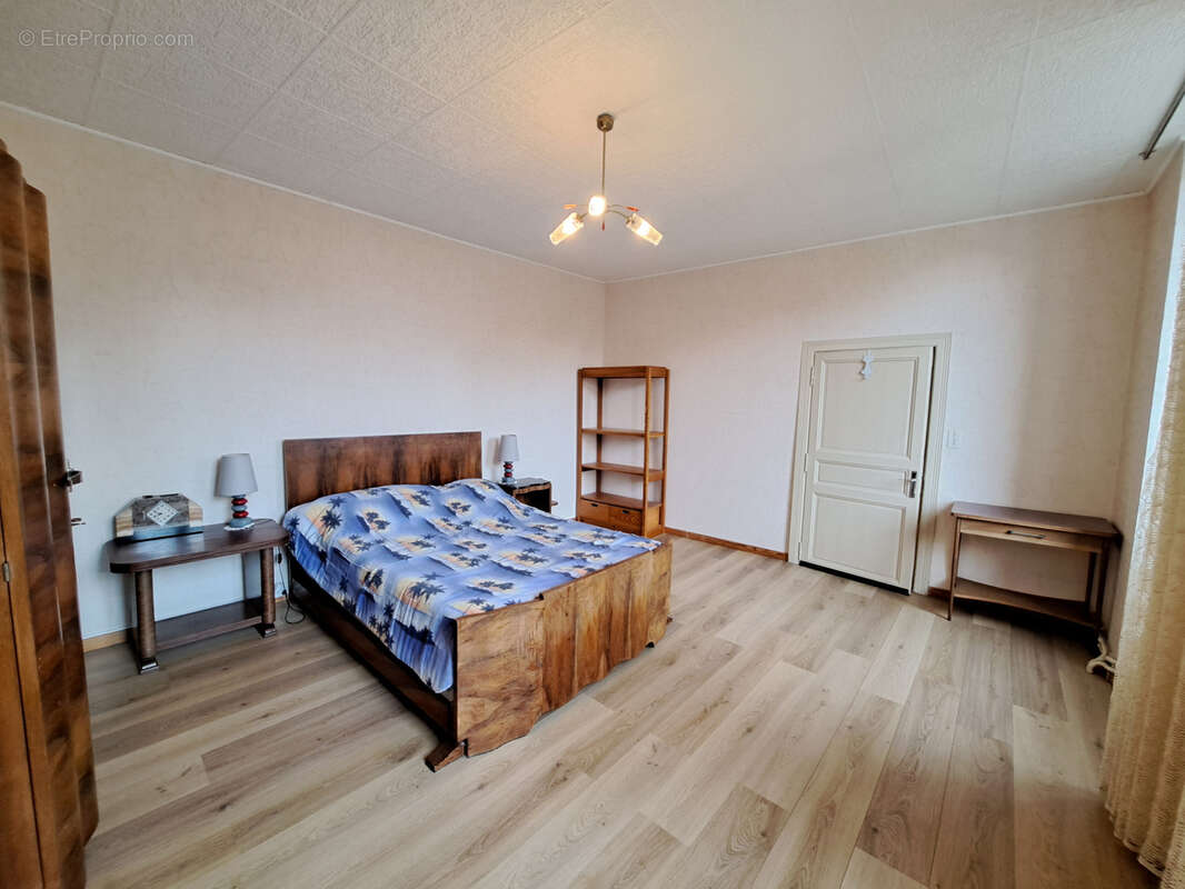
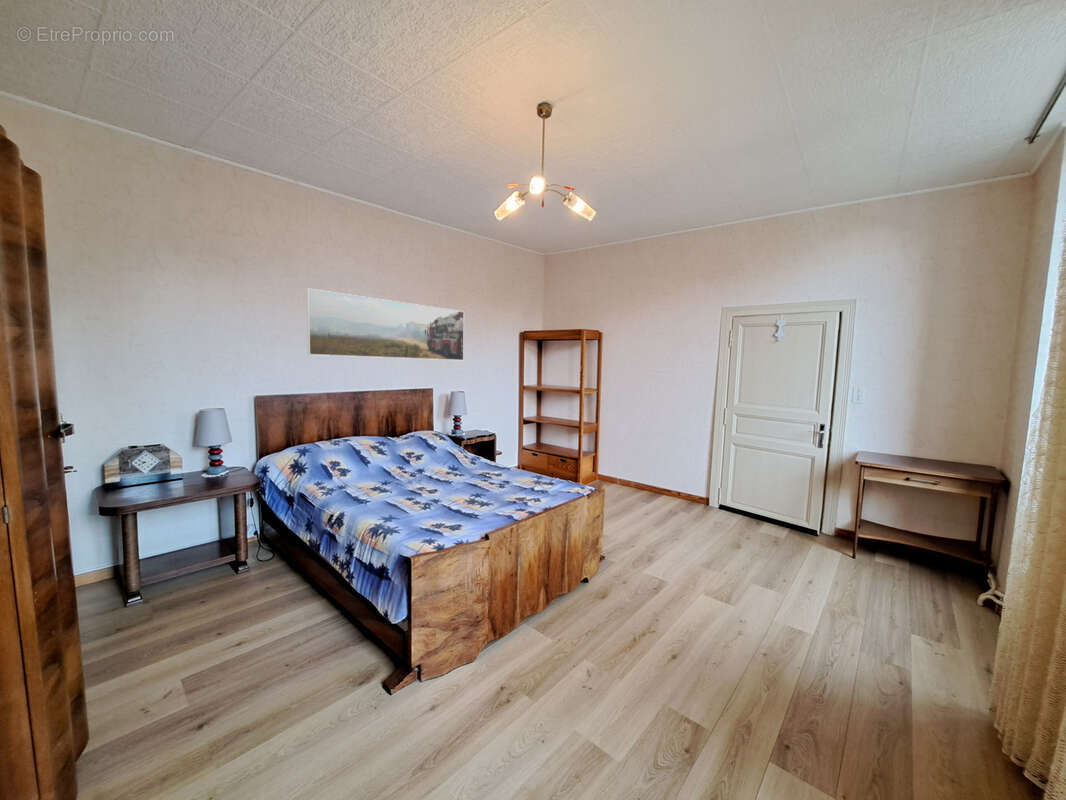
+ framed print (396, 330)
